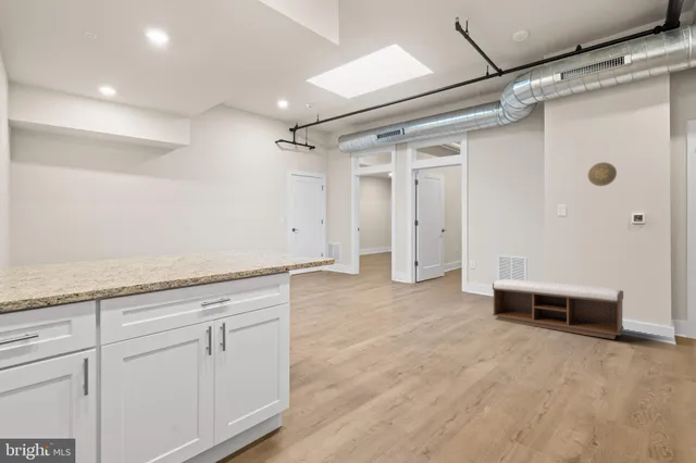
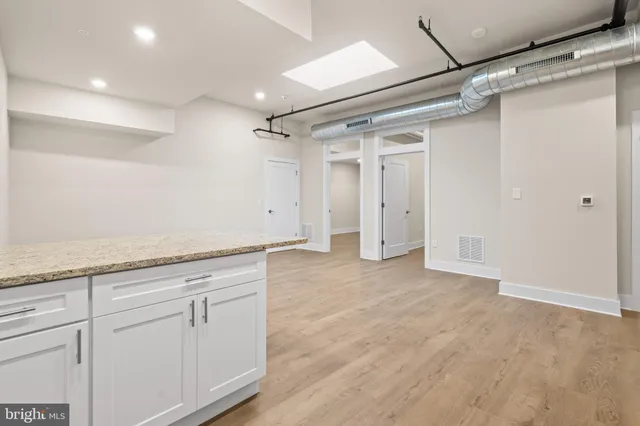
- bench (552, 304)
- decorative plate (601, 174)
